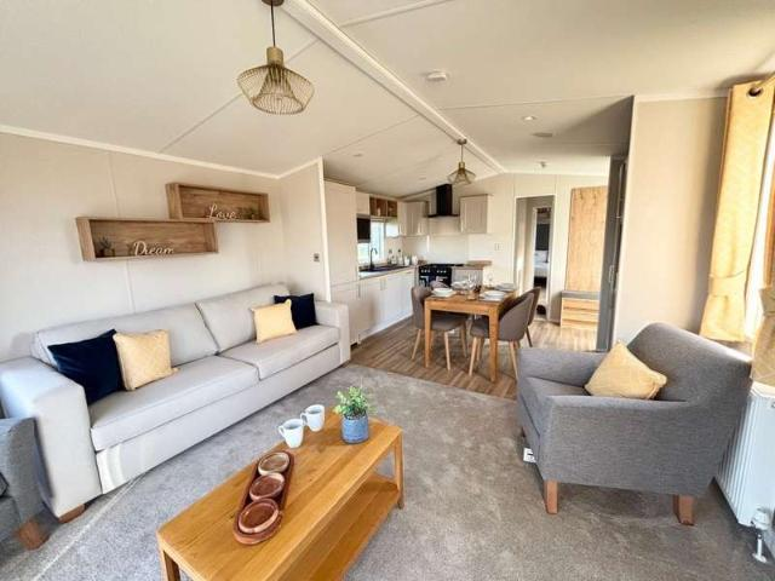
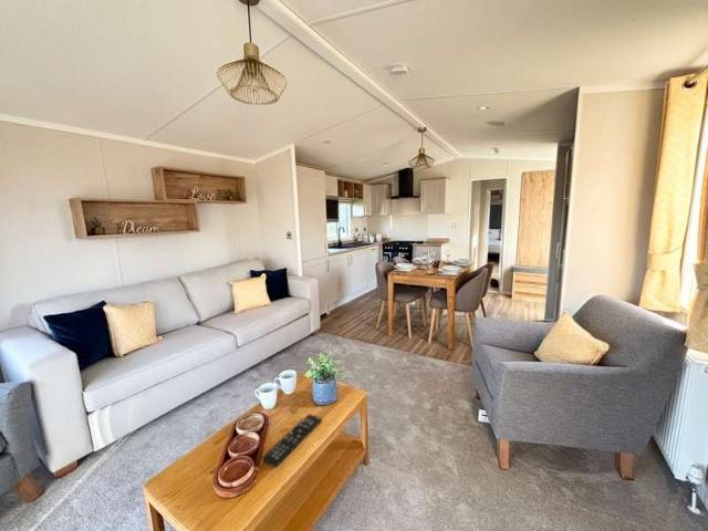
+ remote control (294, 437)
